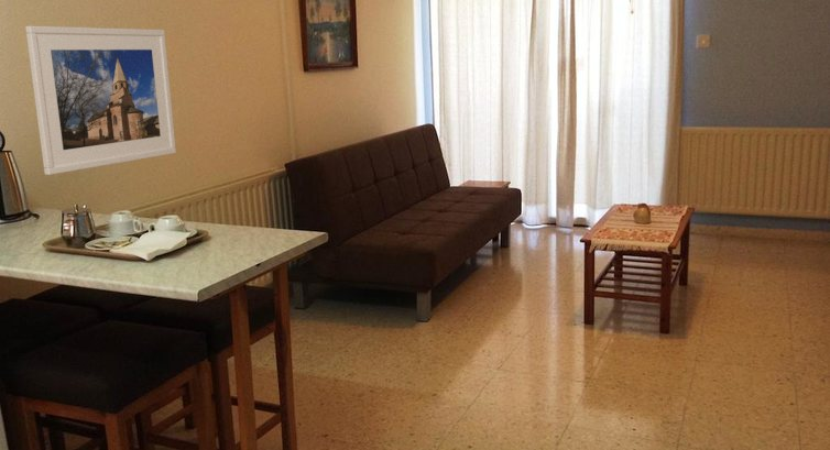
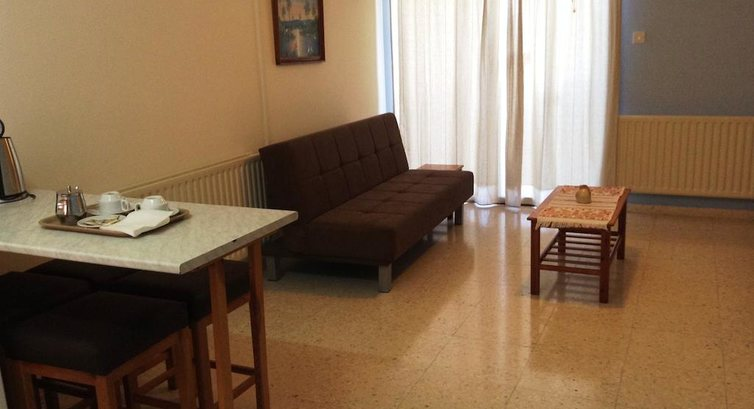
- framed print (109, 96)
